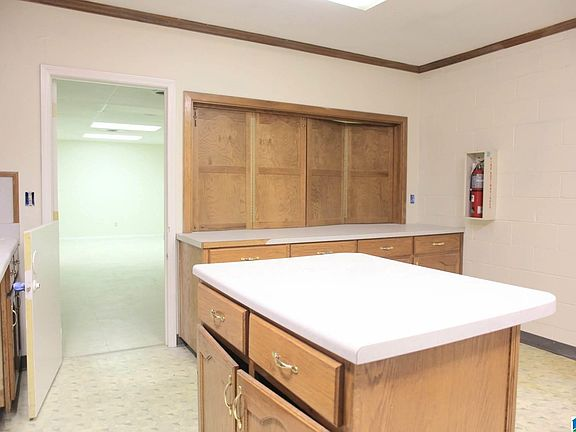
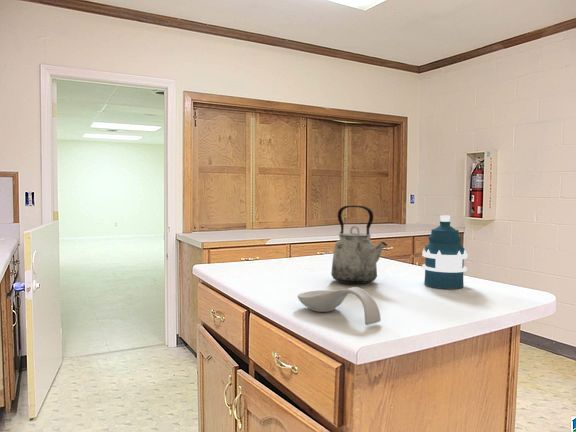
+ kettle (361, 244)
+ spoon rest (337, 299)
+ water bottle (444, 250)
